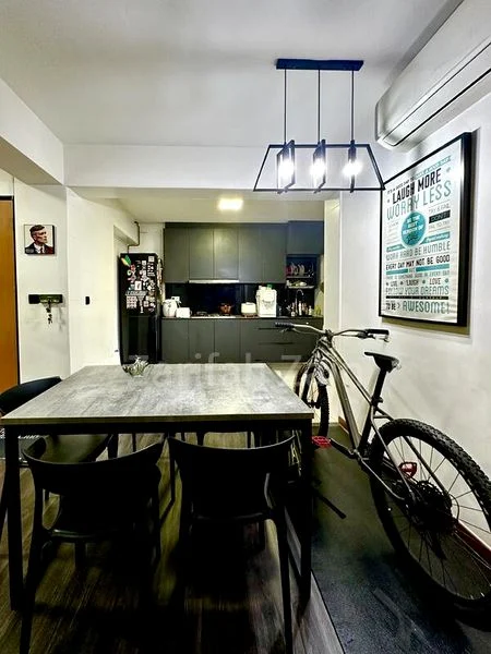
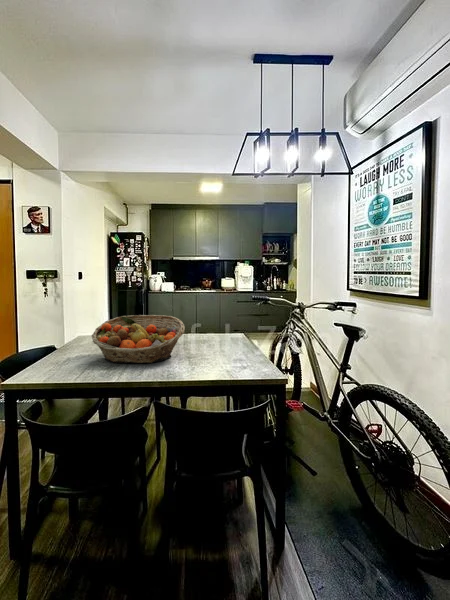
+ fruit basket (139, 337)
